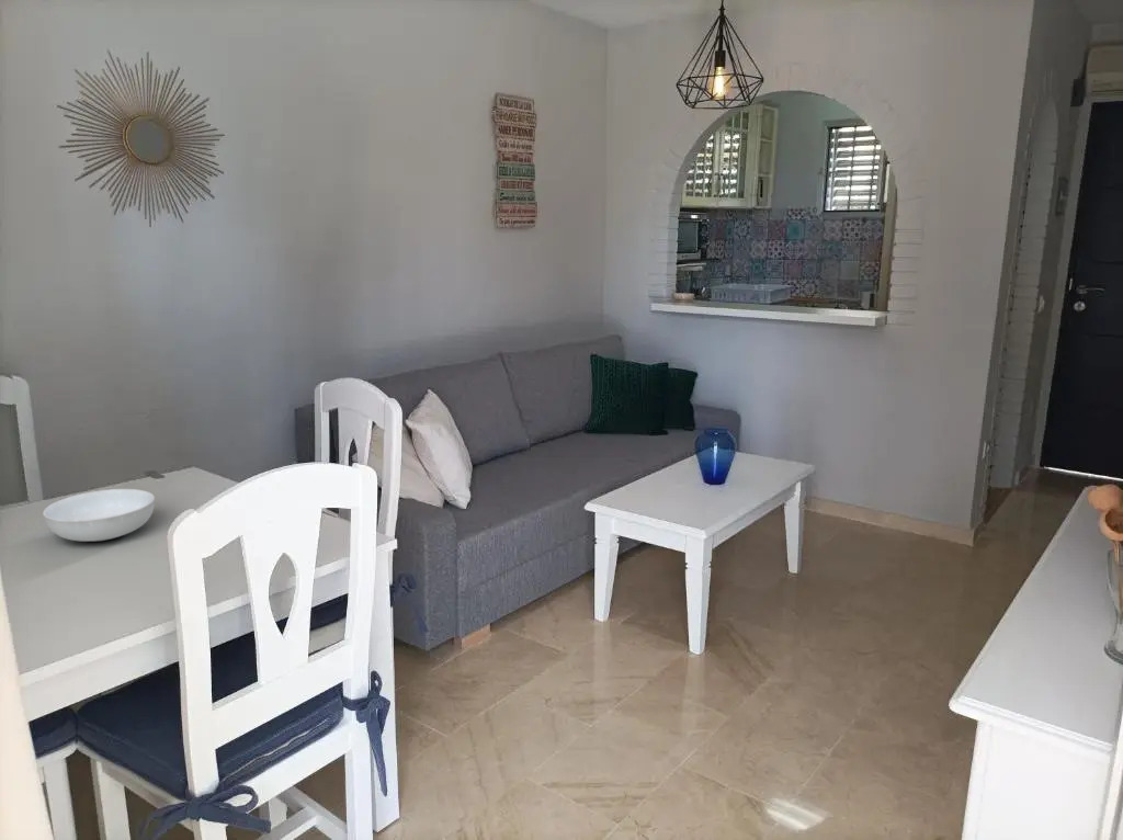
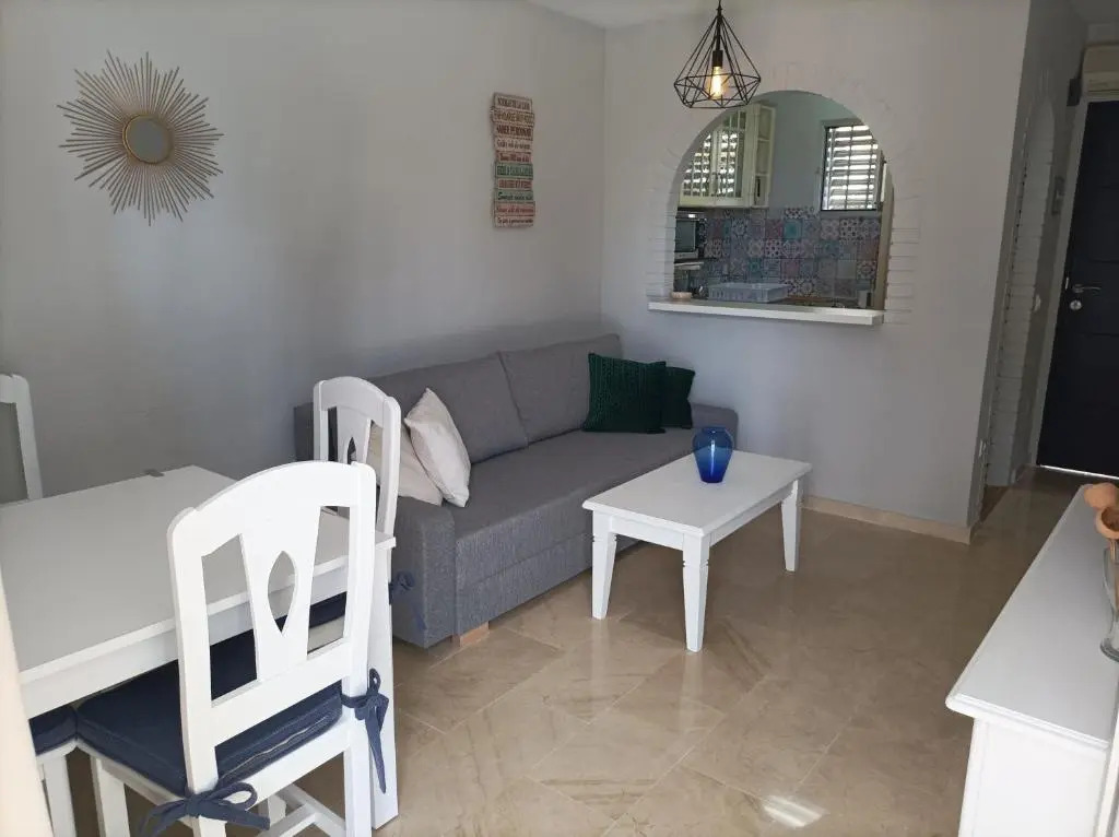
- serving bowl (101, 519)
